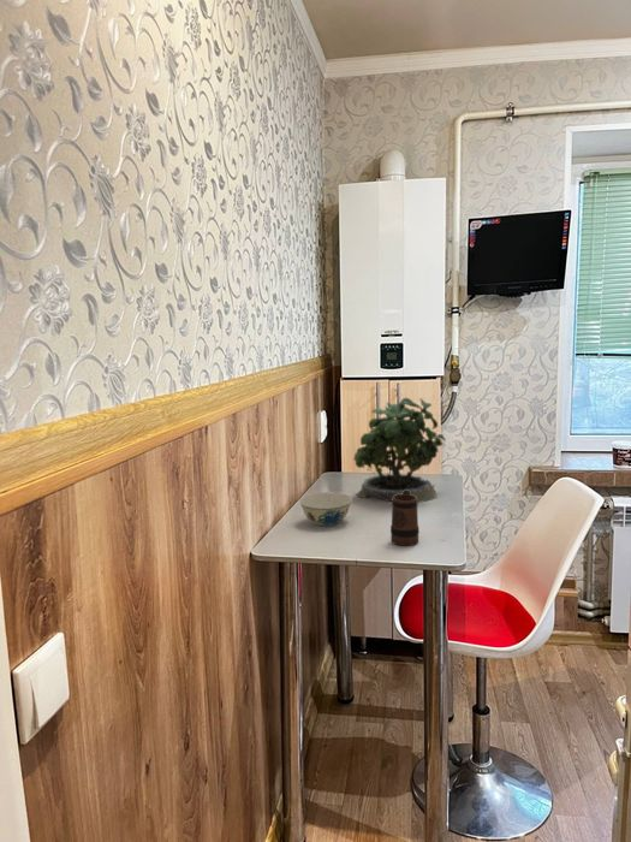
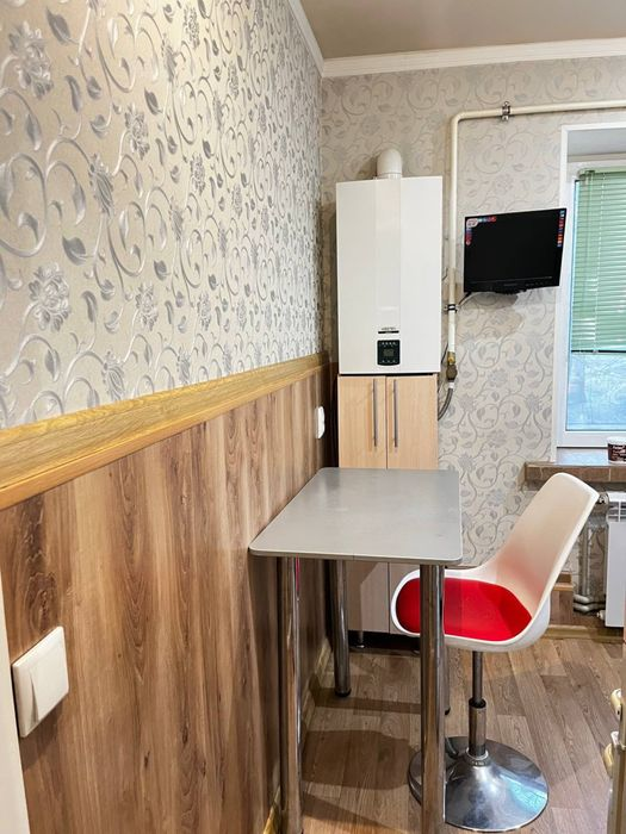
- potted plant (399, 443)
- chinaware (326, 510)
- mug (405, 516)
